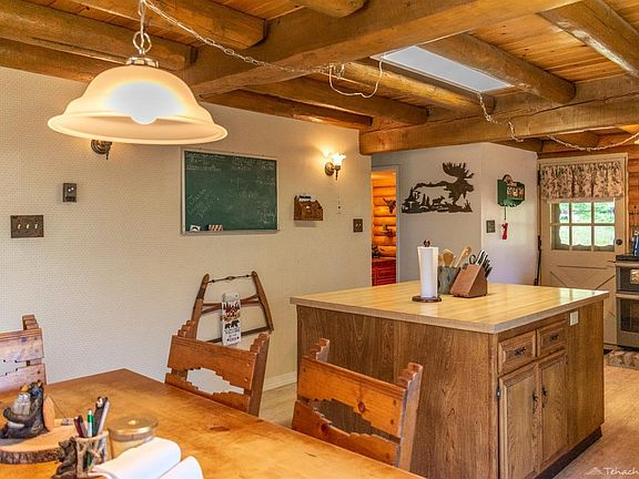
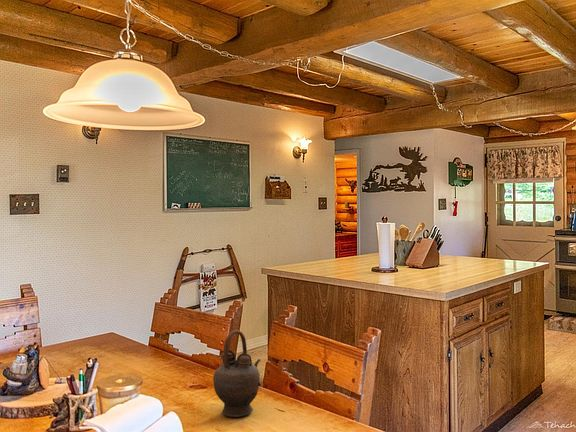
+ teapot (240, 370)
